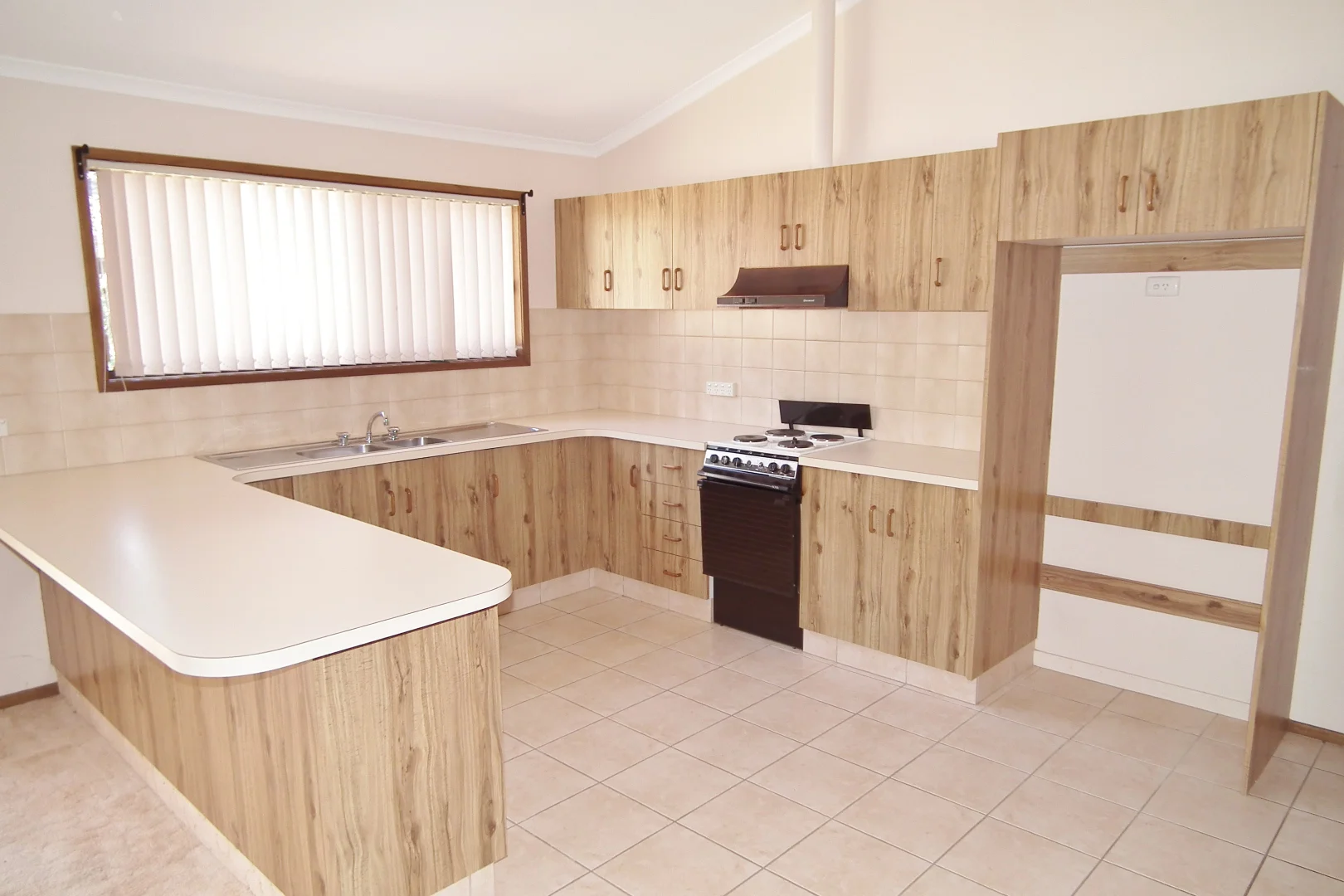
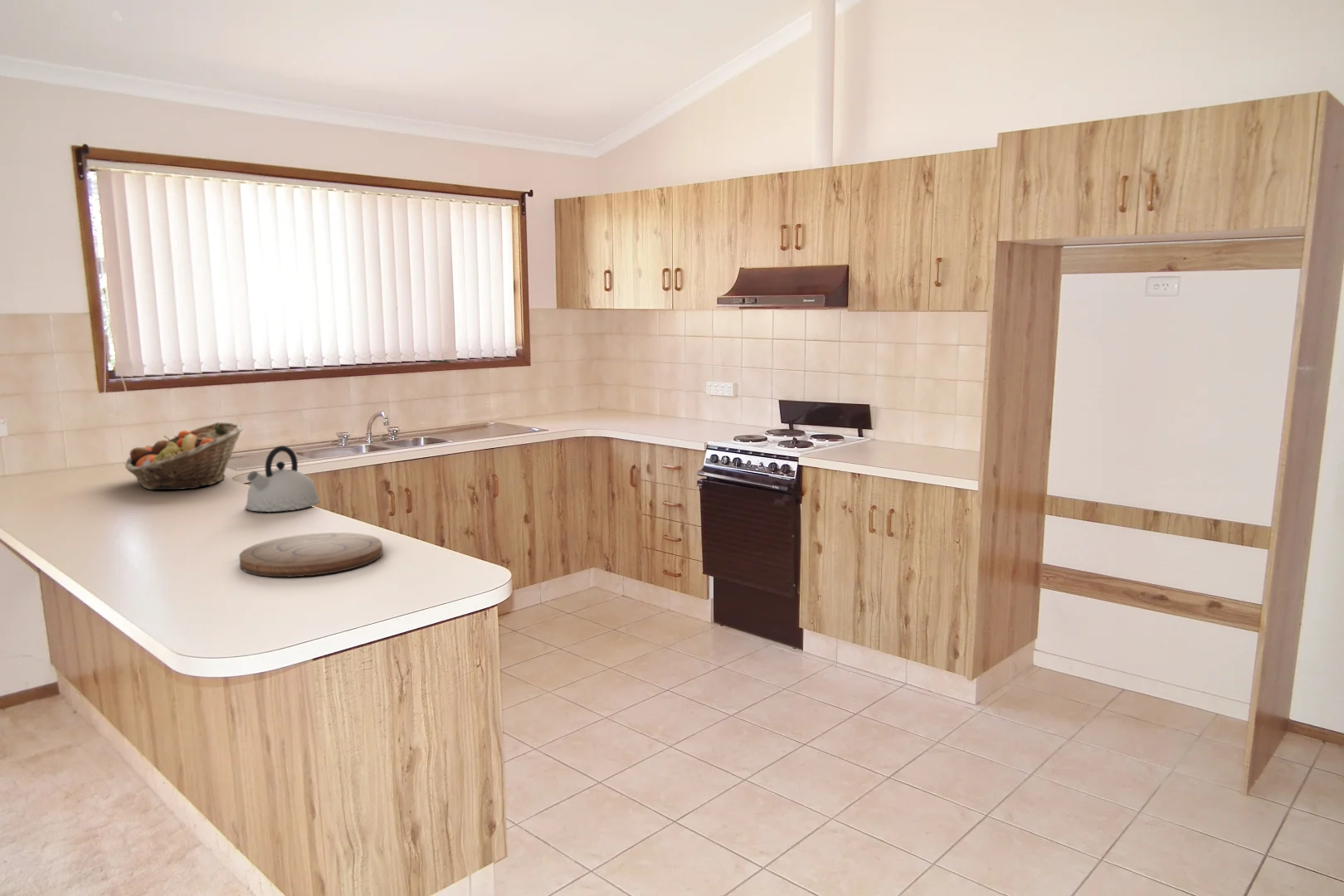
+ cutting board (313, 553)
+ kettle (279, 476)
+ fruit basket (186, 455)
